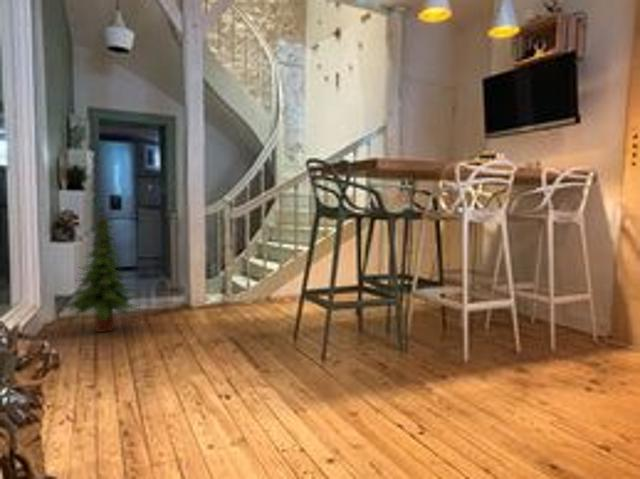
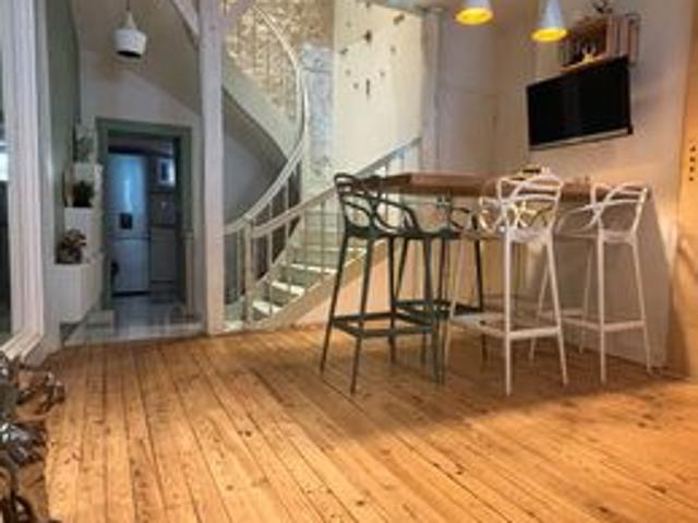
- tree (102, 273)
